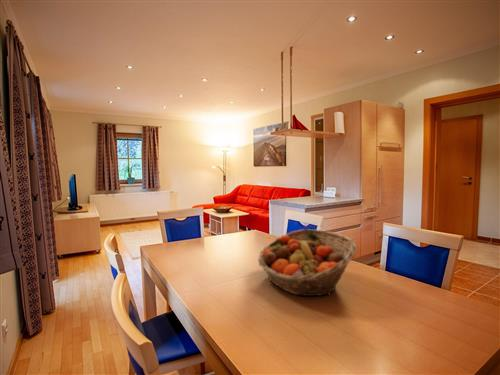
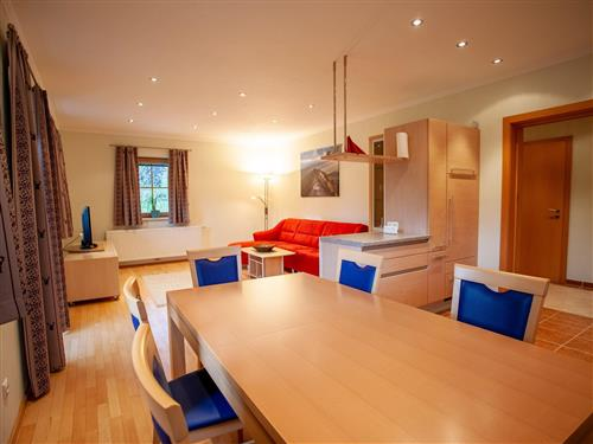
- fruit basket (304, 258)
